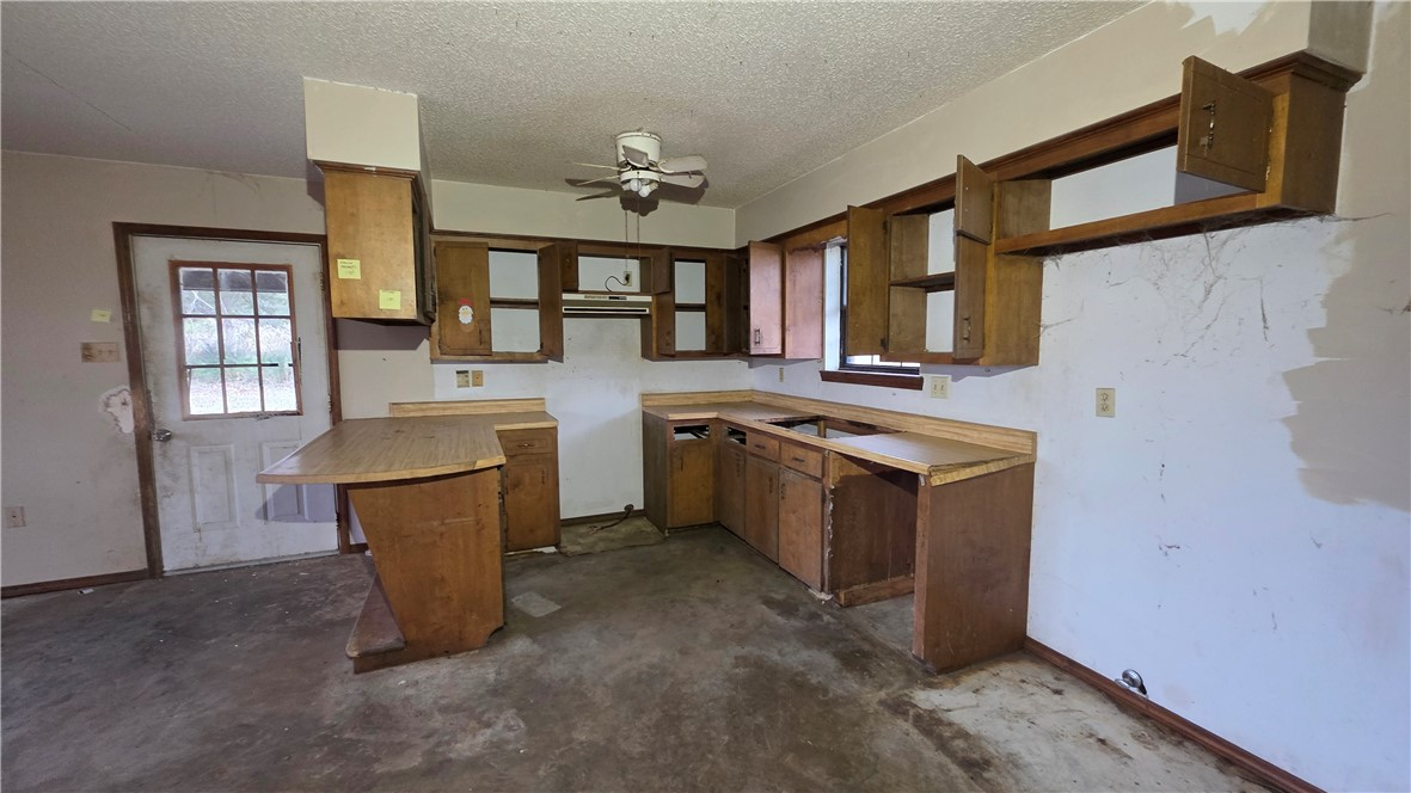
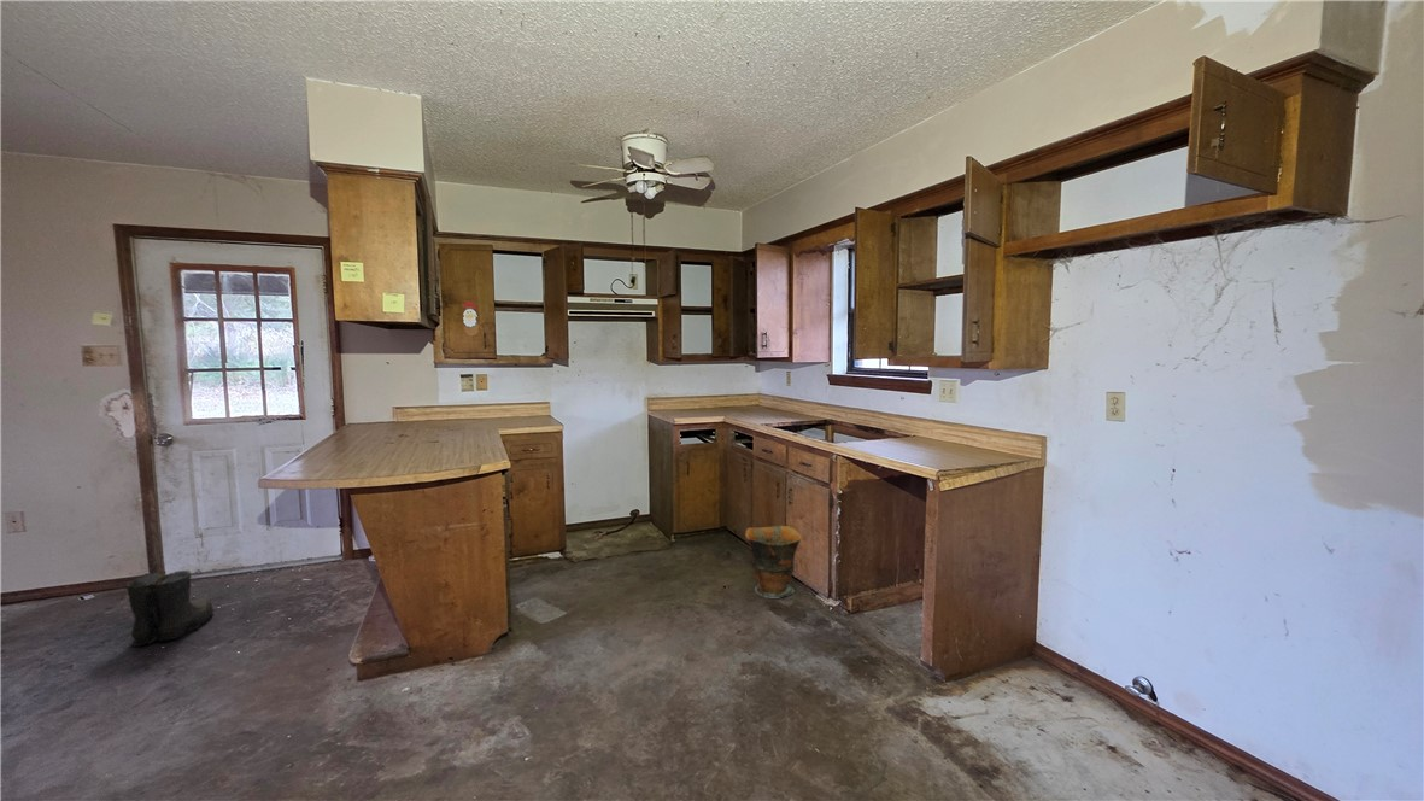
+ boots (171, 600)
+ bucket (773, 561)
